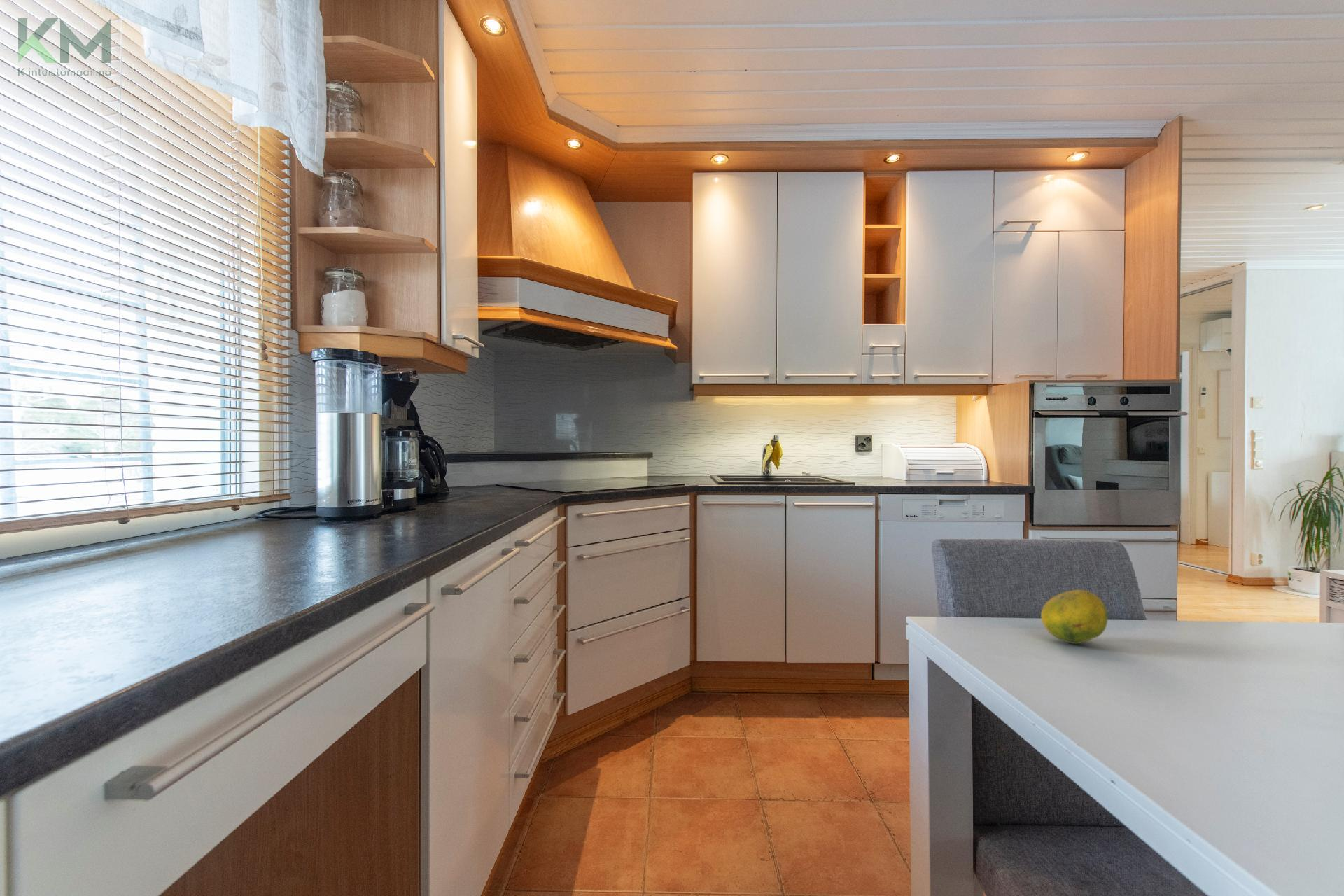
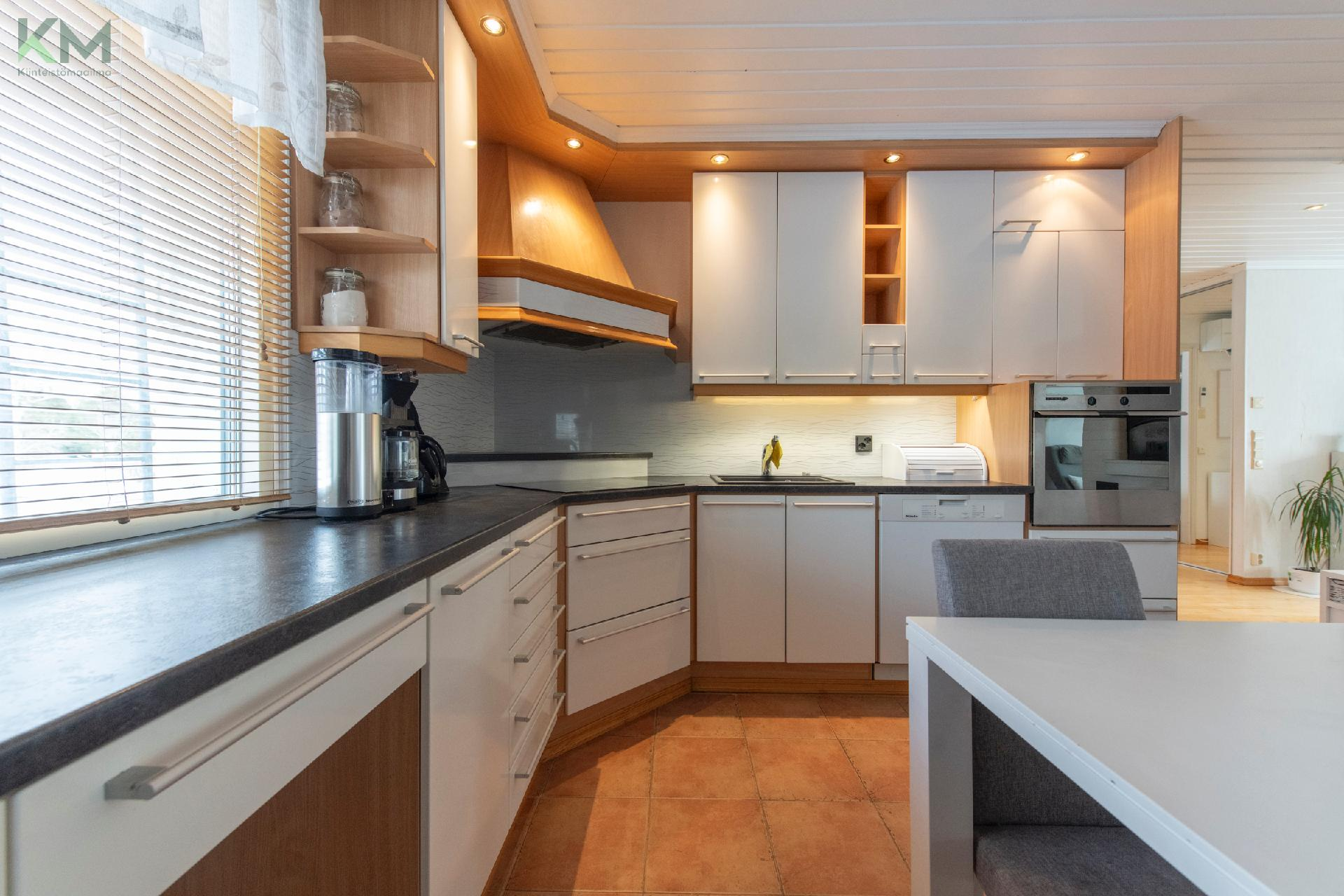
- fruit (1073, 615)
